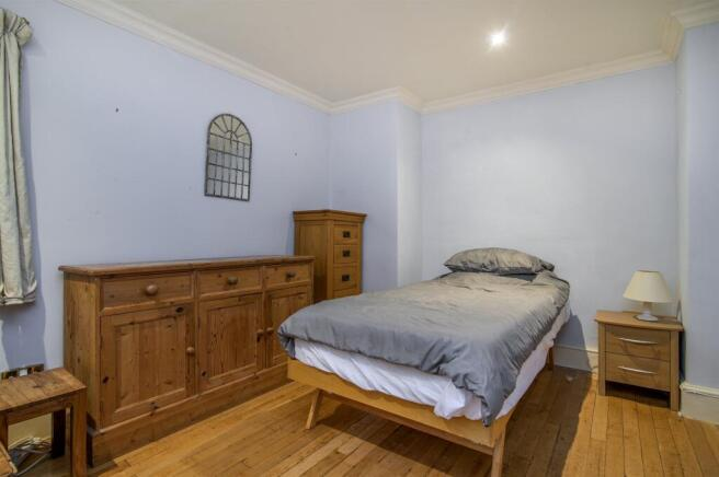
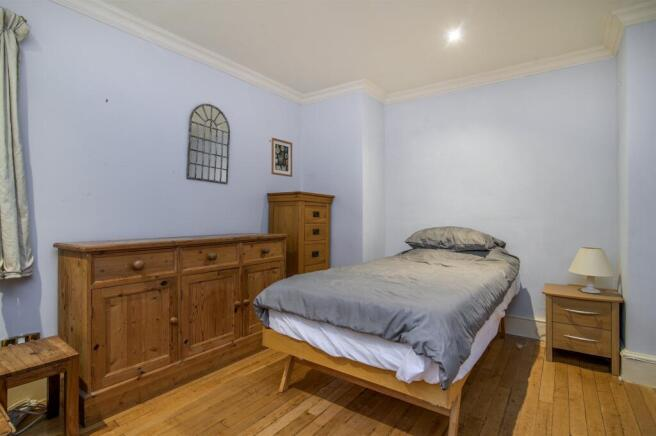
+ wall art (282, 157)
